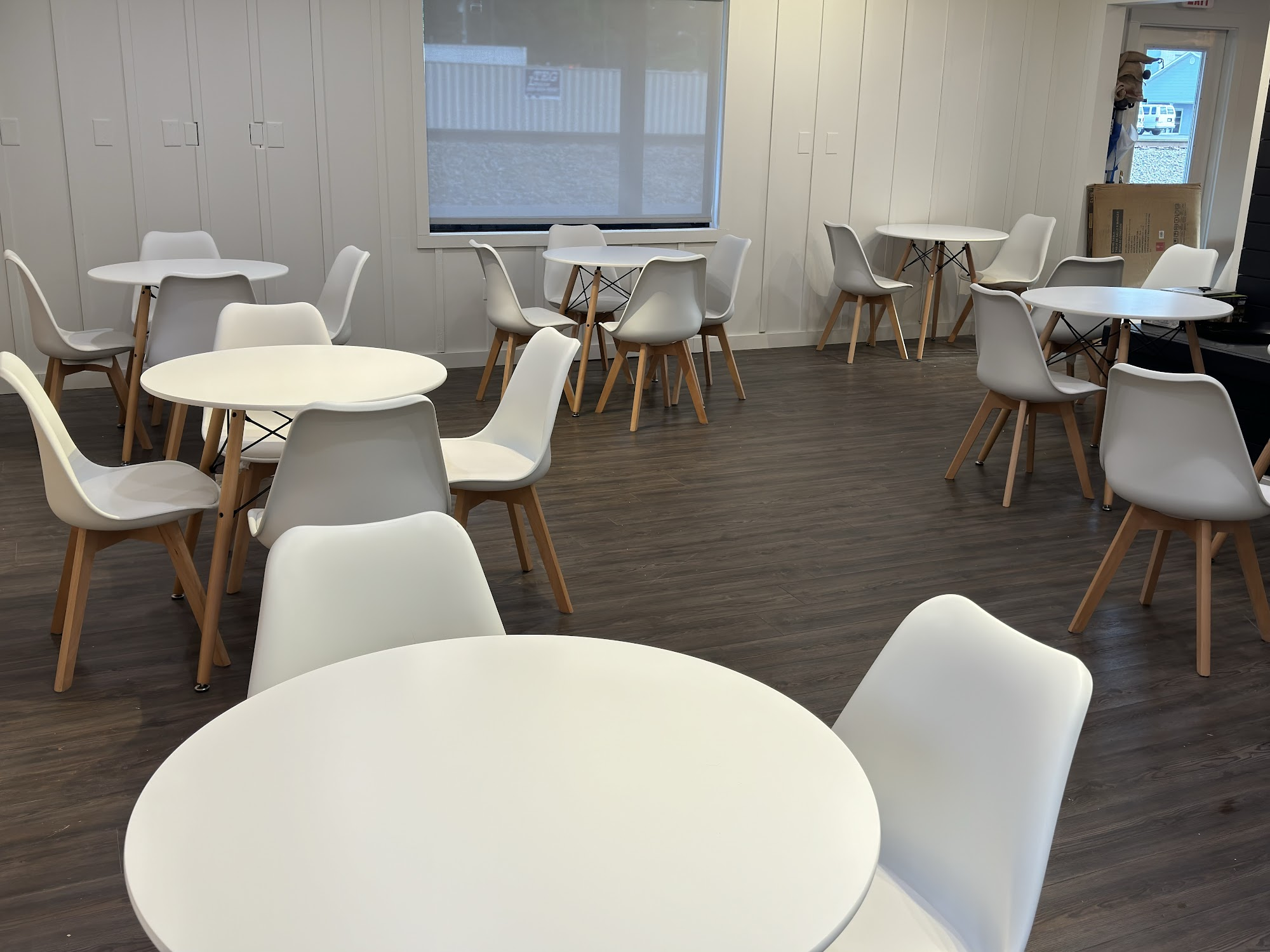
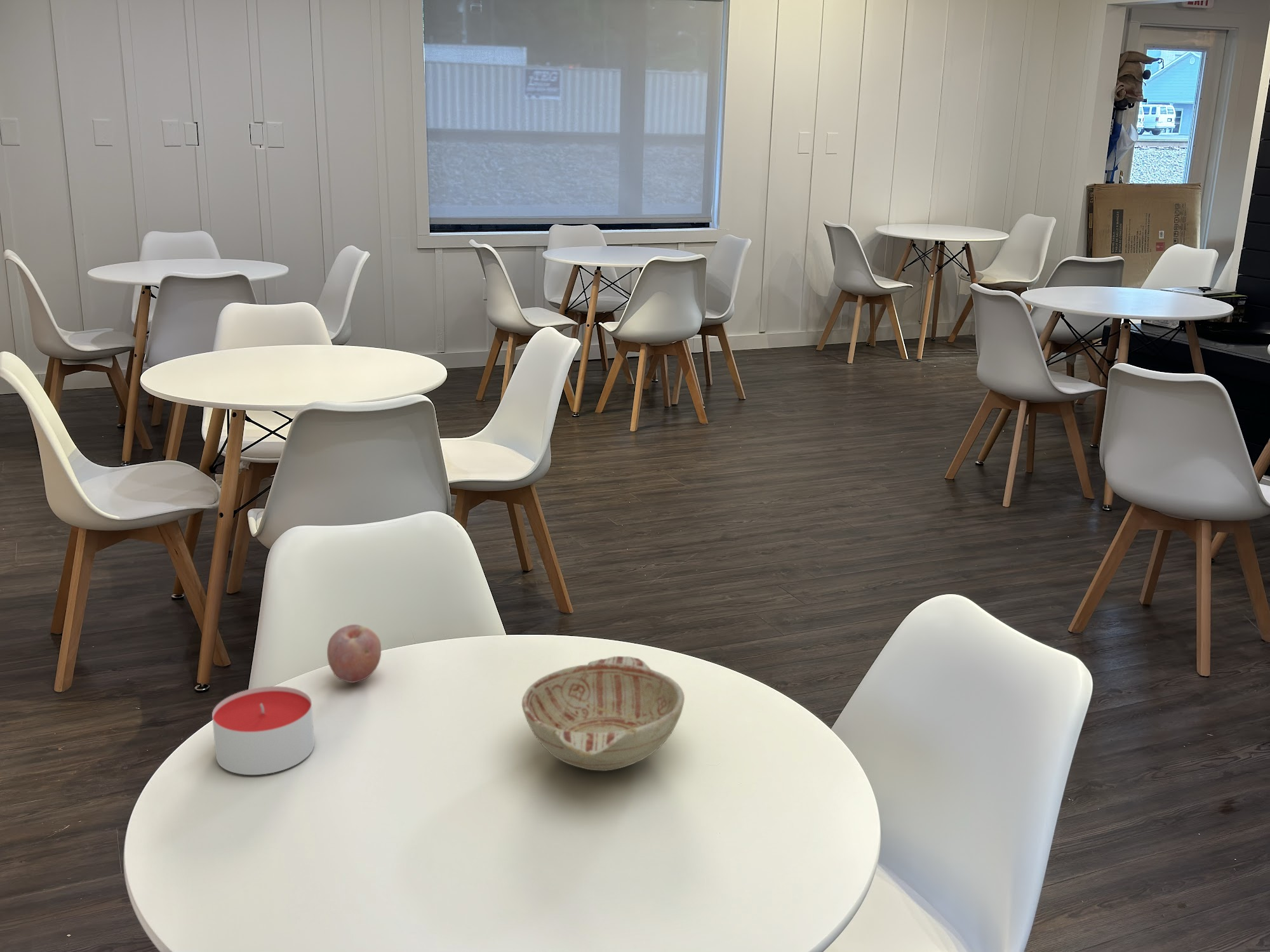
+ decorative bowl (603, 722)
+ fruit (354, 654)
+ candle (264, 727)
